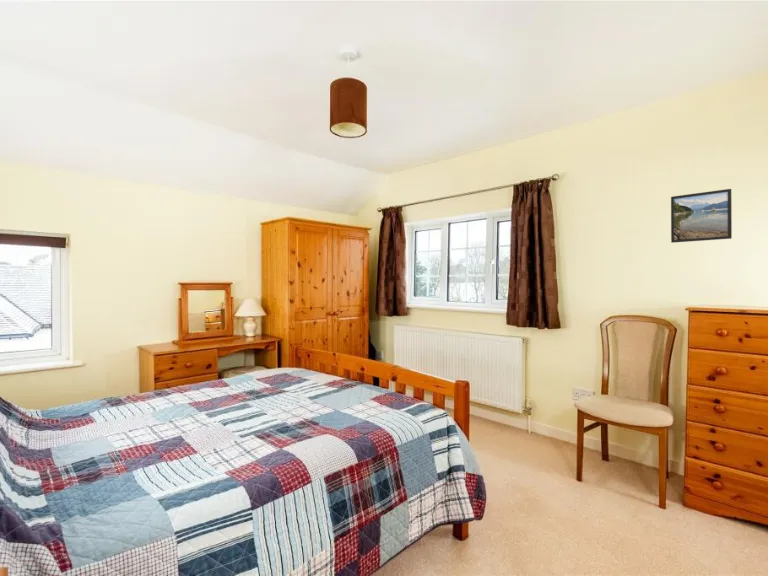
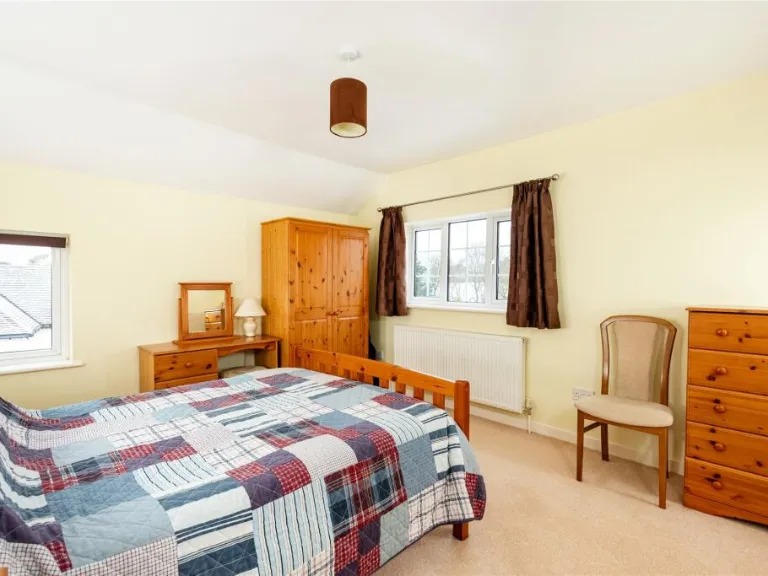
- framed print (700, 216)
